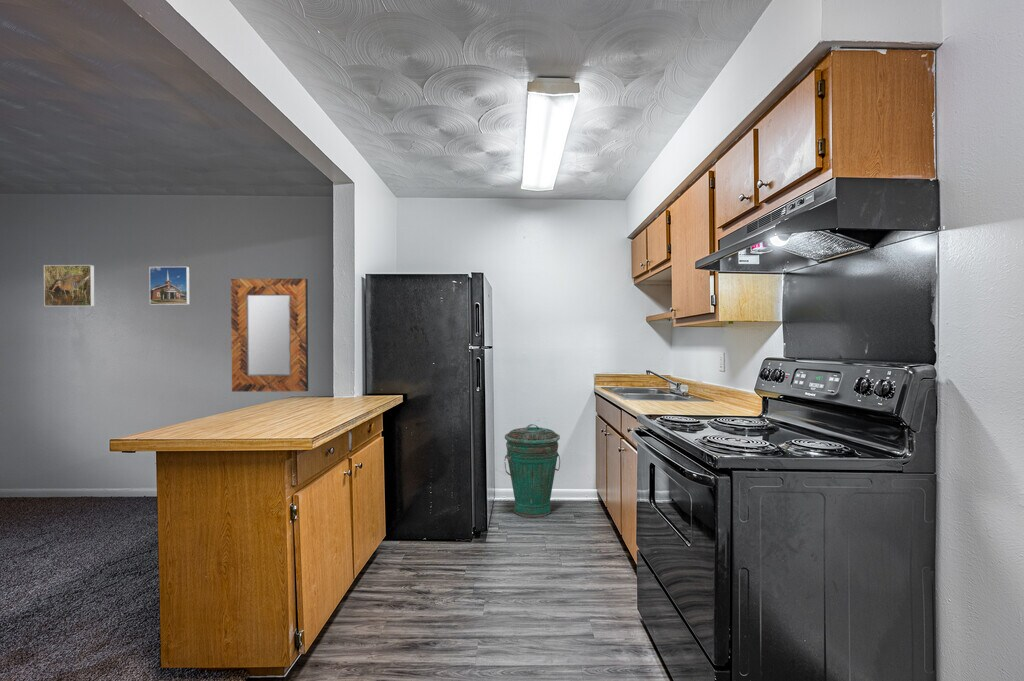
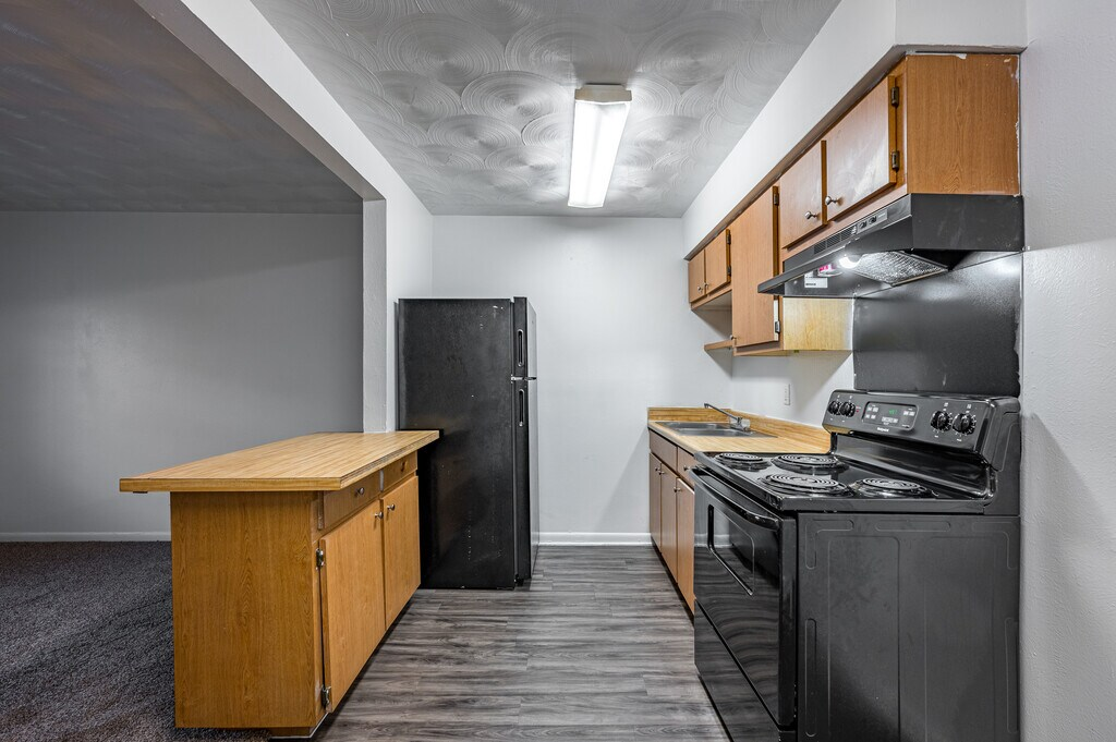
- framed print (169, 285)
- home mirror (269, 335)
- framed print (69, 285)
- trash can (532, 467)
